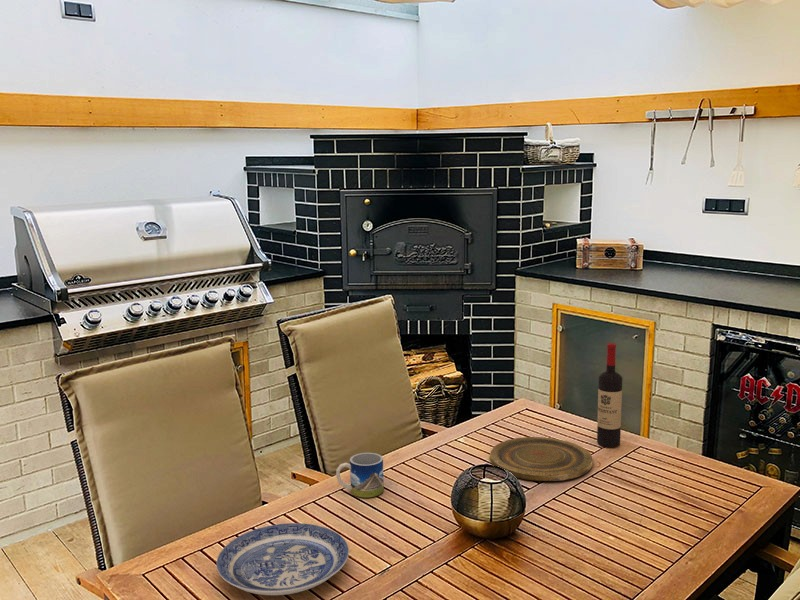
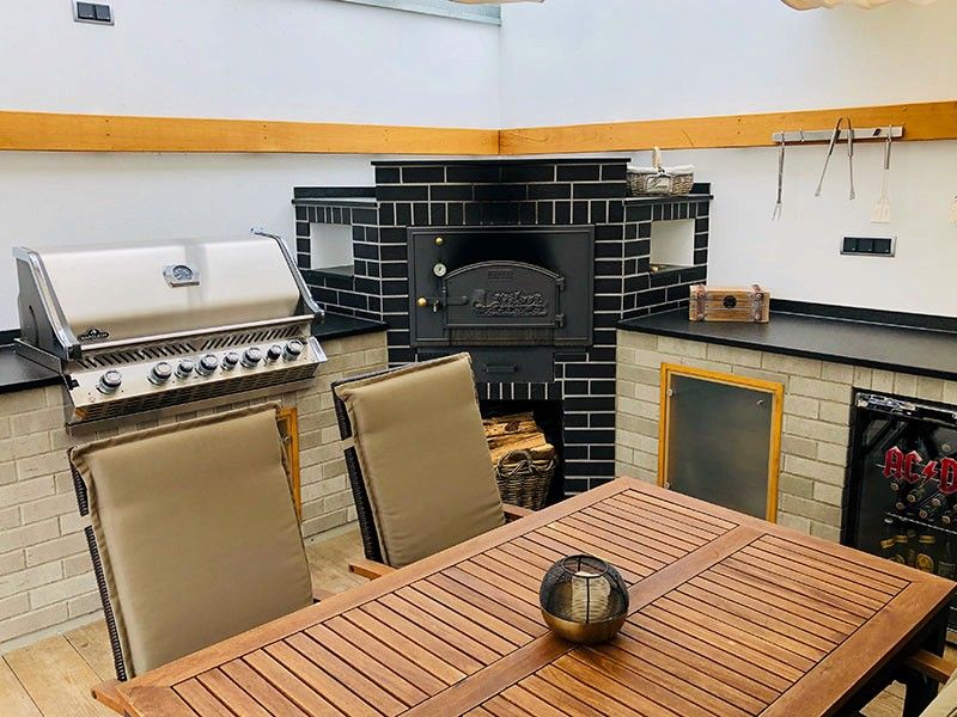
- mug (359, 475)
- plate (283, 562)
- plate (540, 457)
- wine bottle (610, 394)
